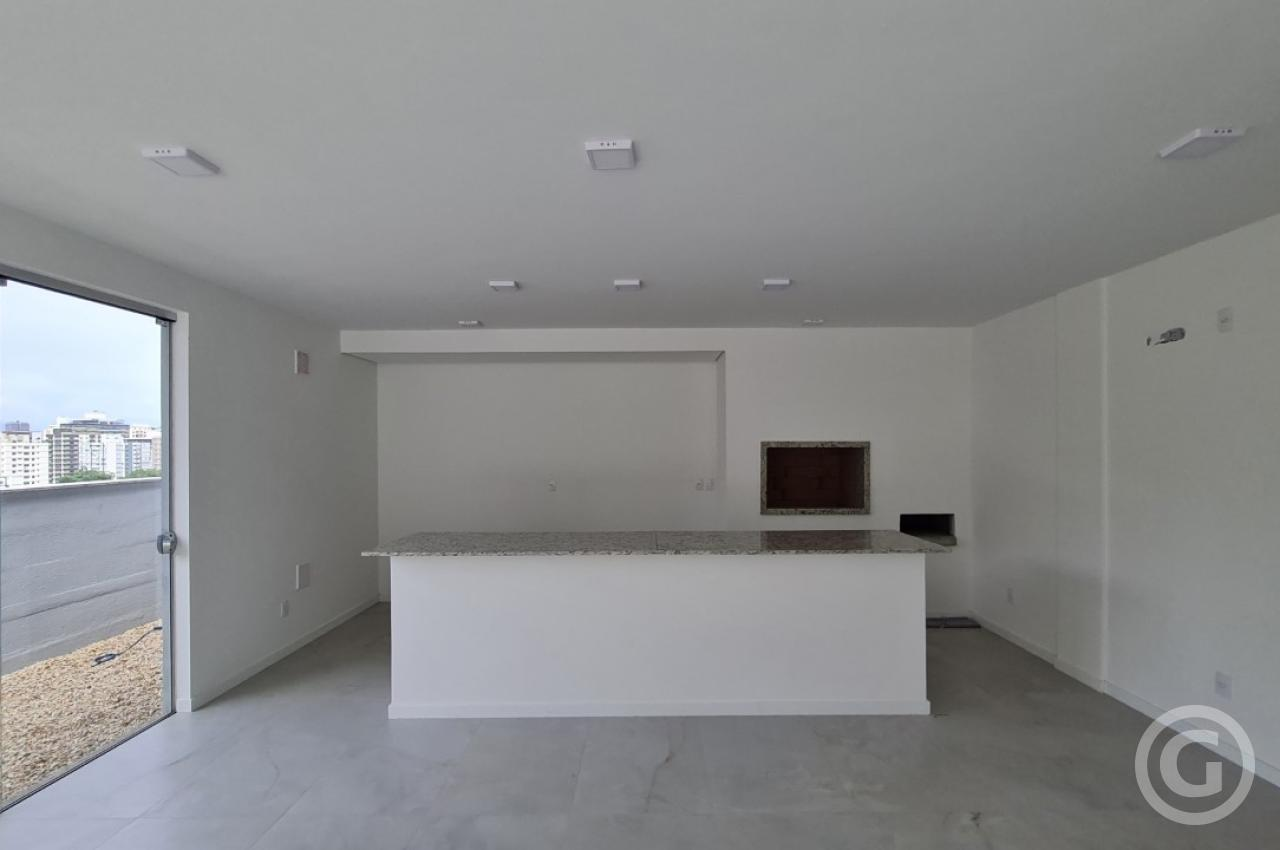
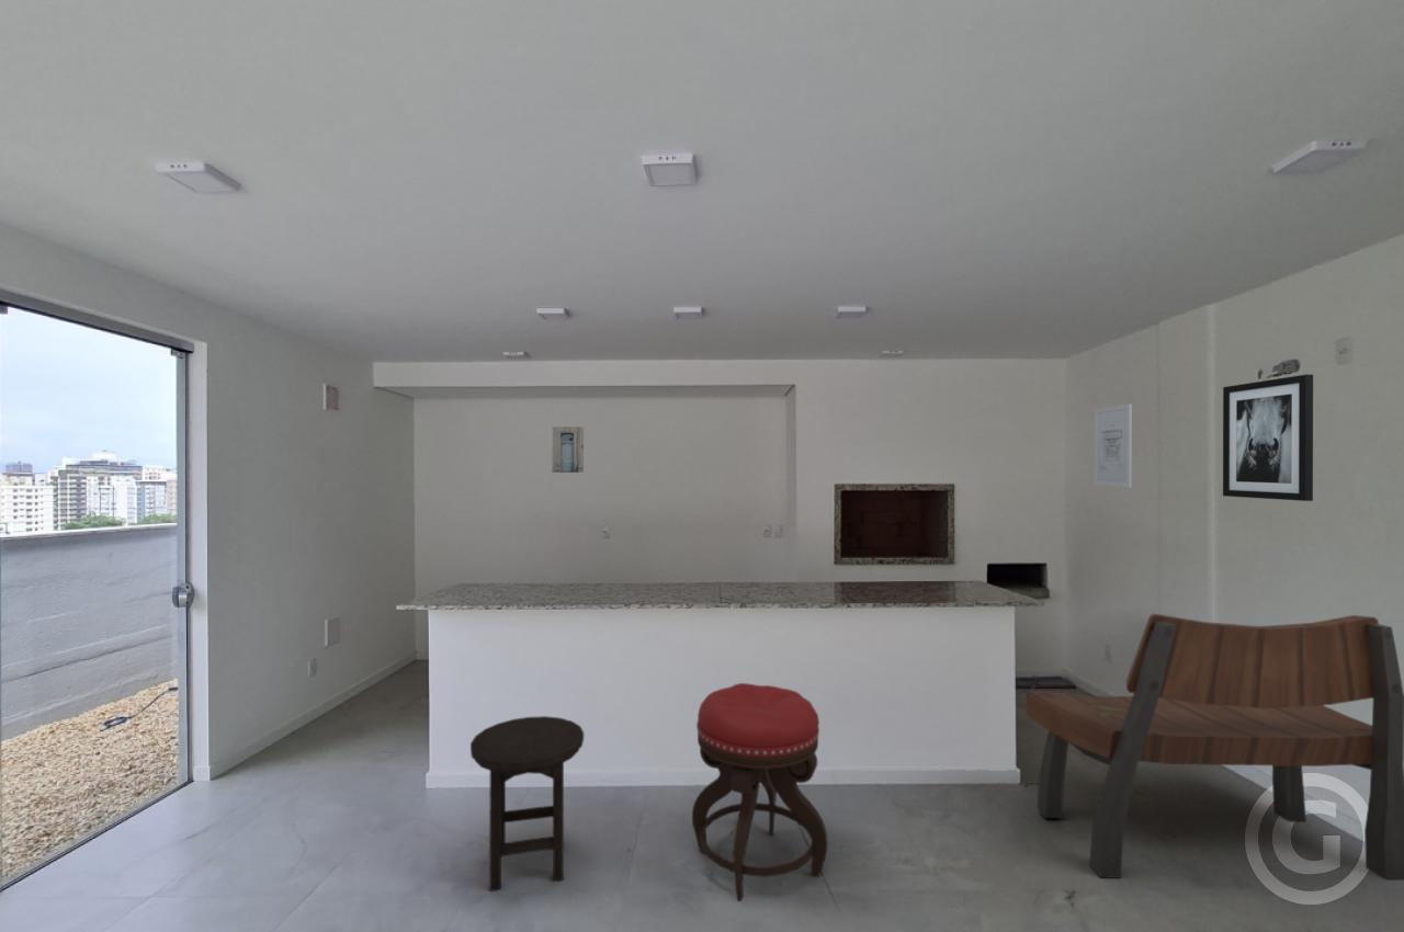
+ stool (528, 808)
+ wall art (1264, 440)
+ stool (757, 780)
+ bench (1211, 724)
+ wall art (1111, 446)
+ wall art (567, 450)
